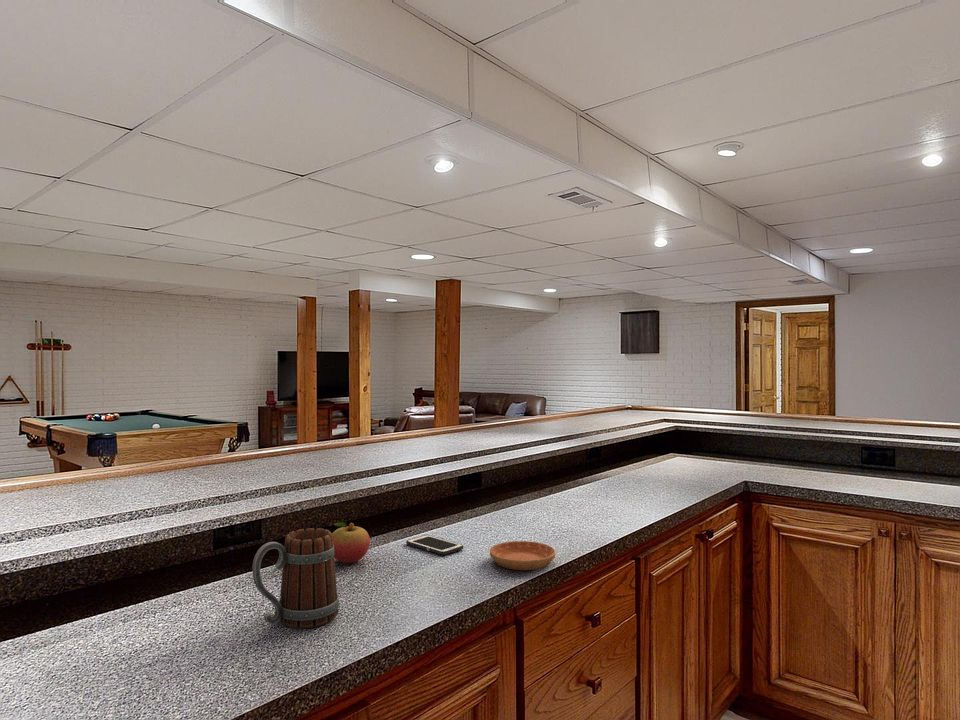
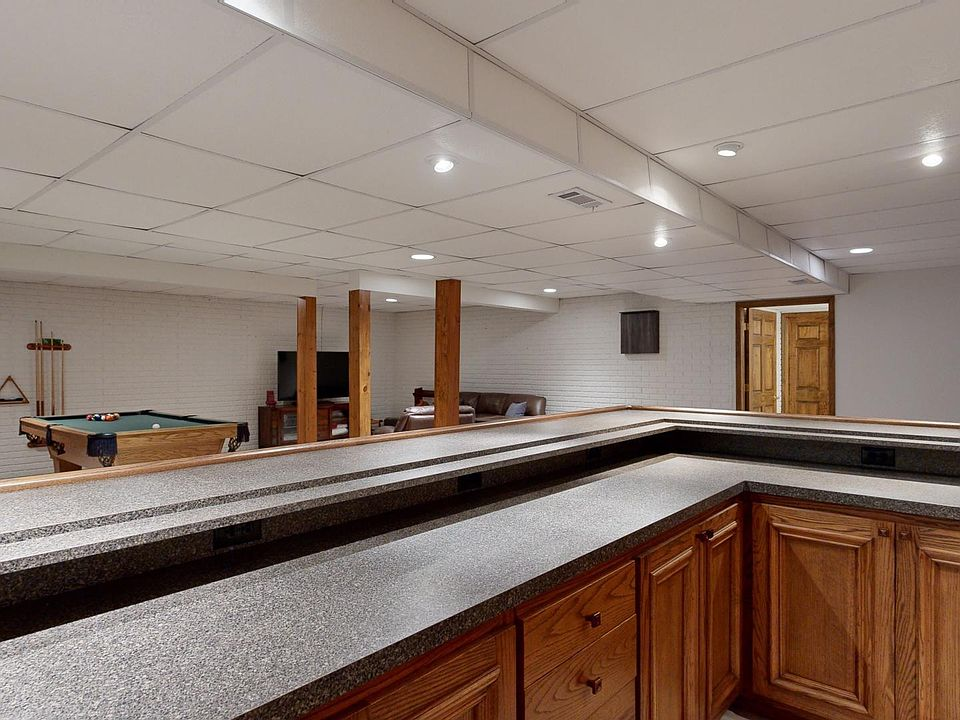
- beer mug (296, 578)
- saucer (522, 556)
- cell phone (434, 544)
- fruit (349, 539)
